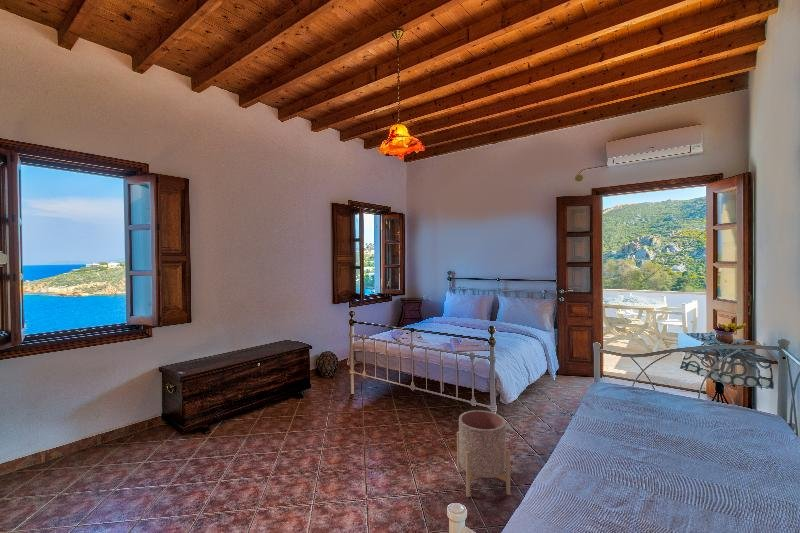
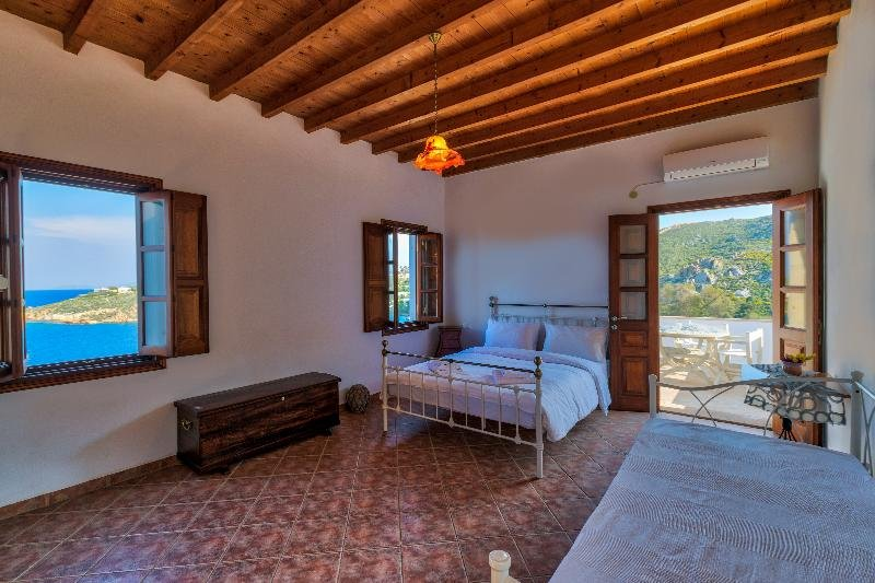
- planter (482, 451)
